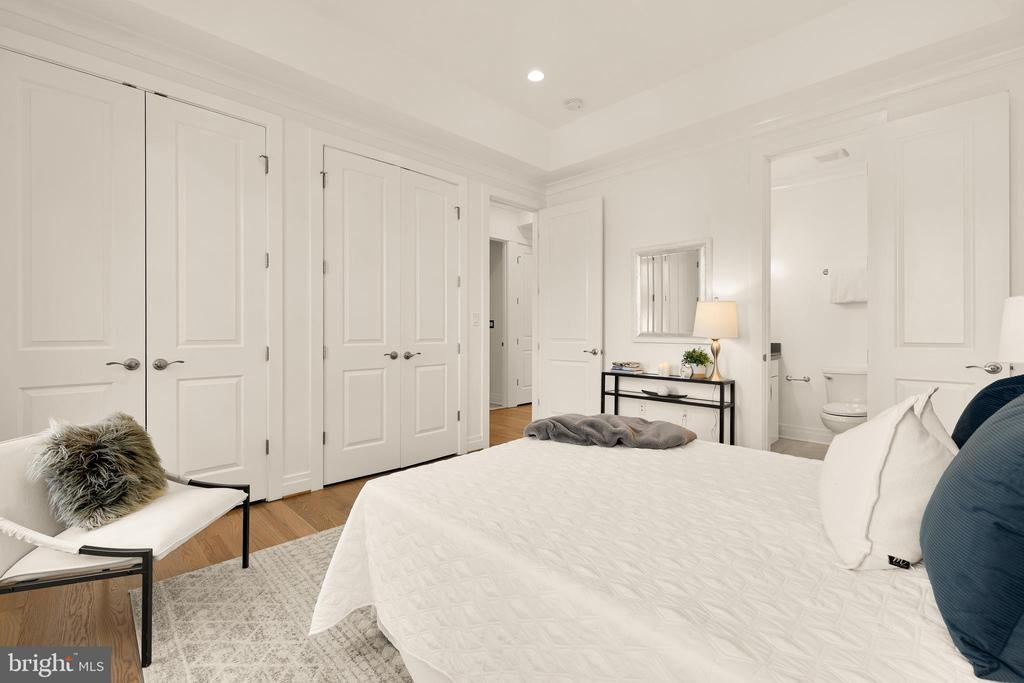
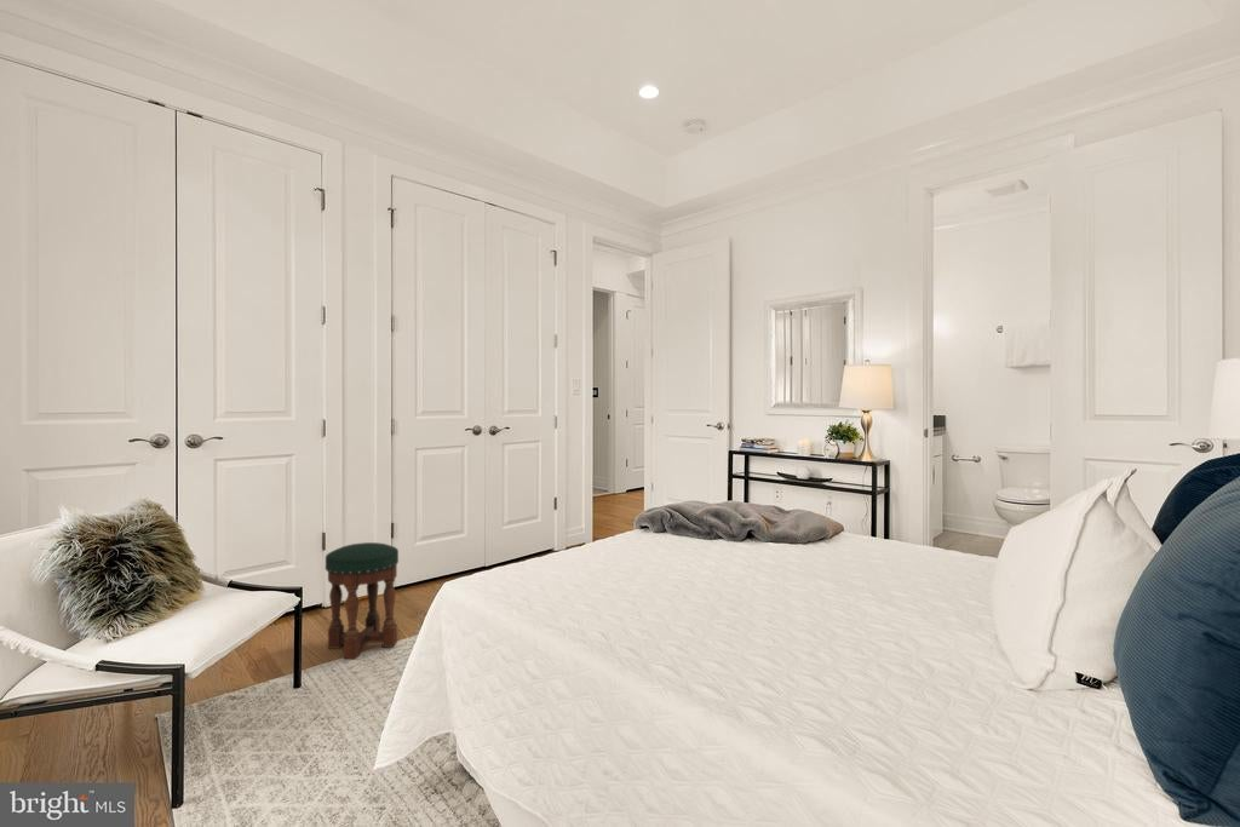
+ stool (357, 597)
